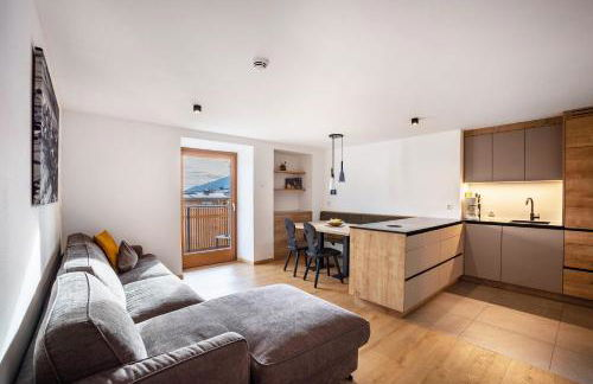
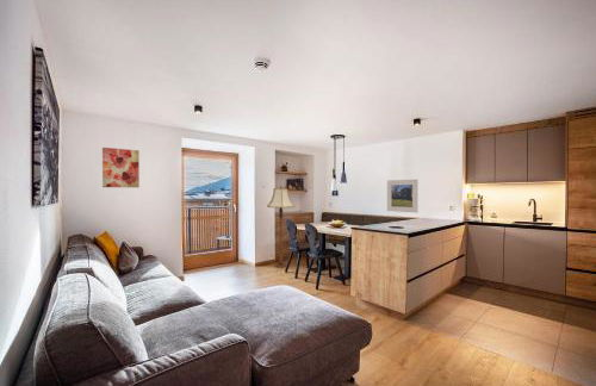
+ wall art (120, 168)
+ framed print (402, 195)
+ floor lamp (280, 225)
